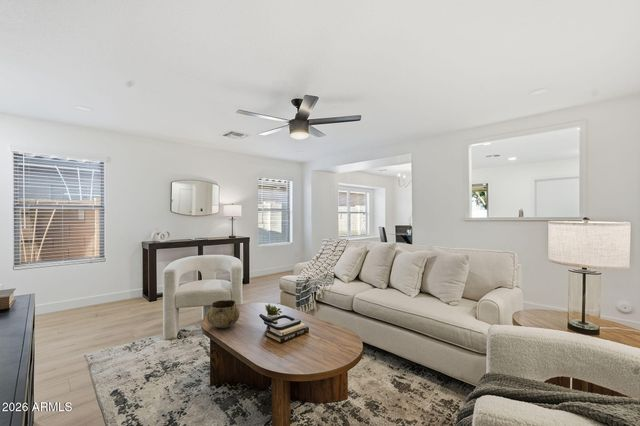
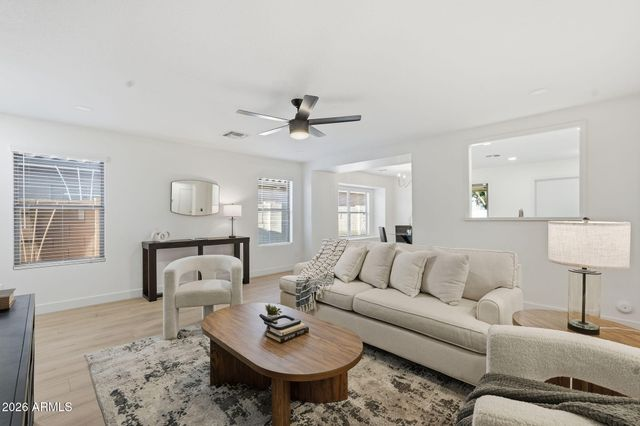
- decorative bowl (223, 314)
